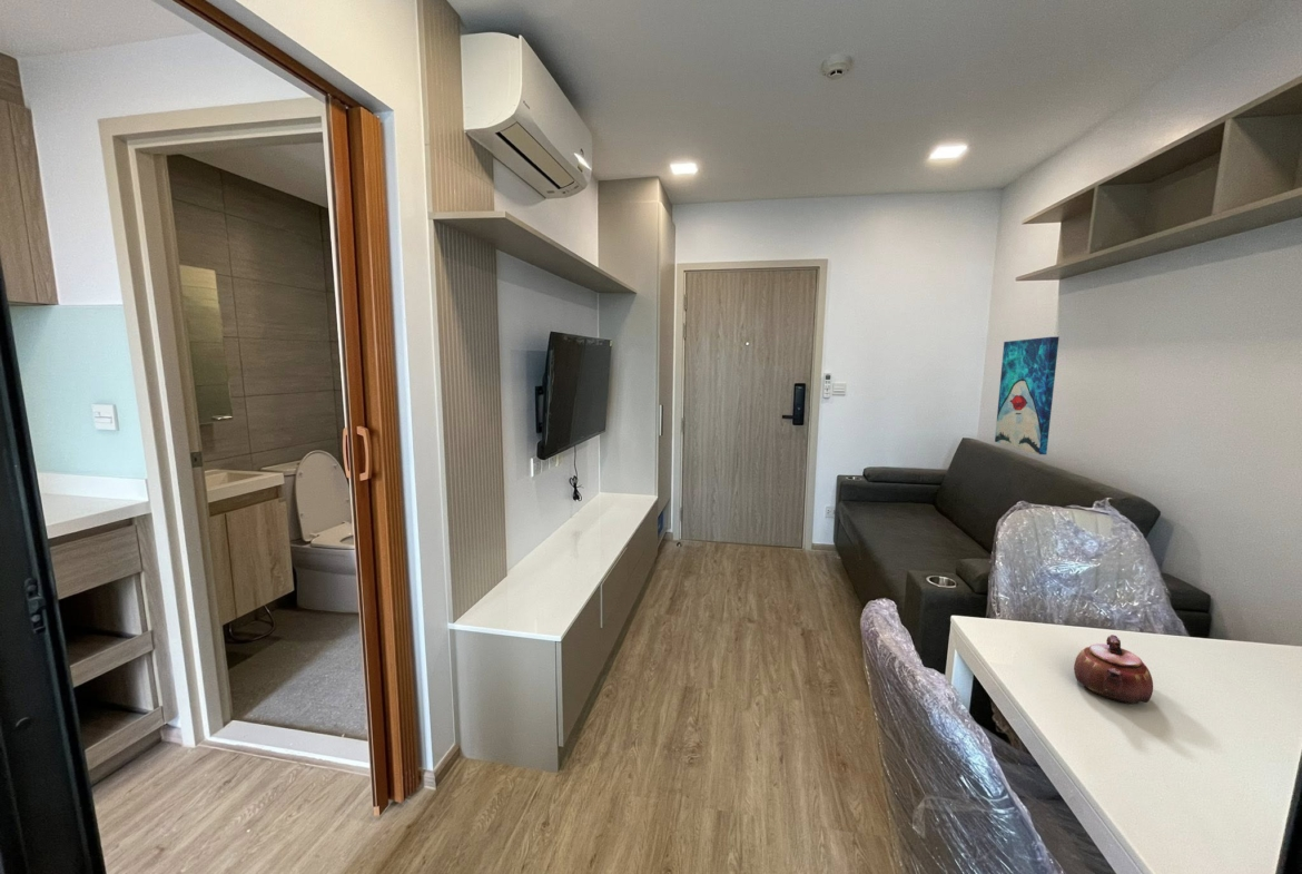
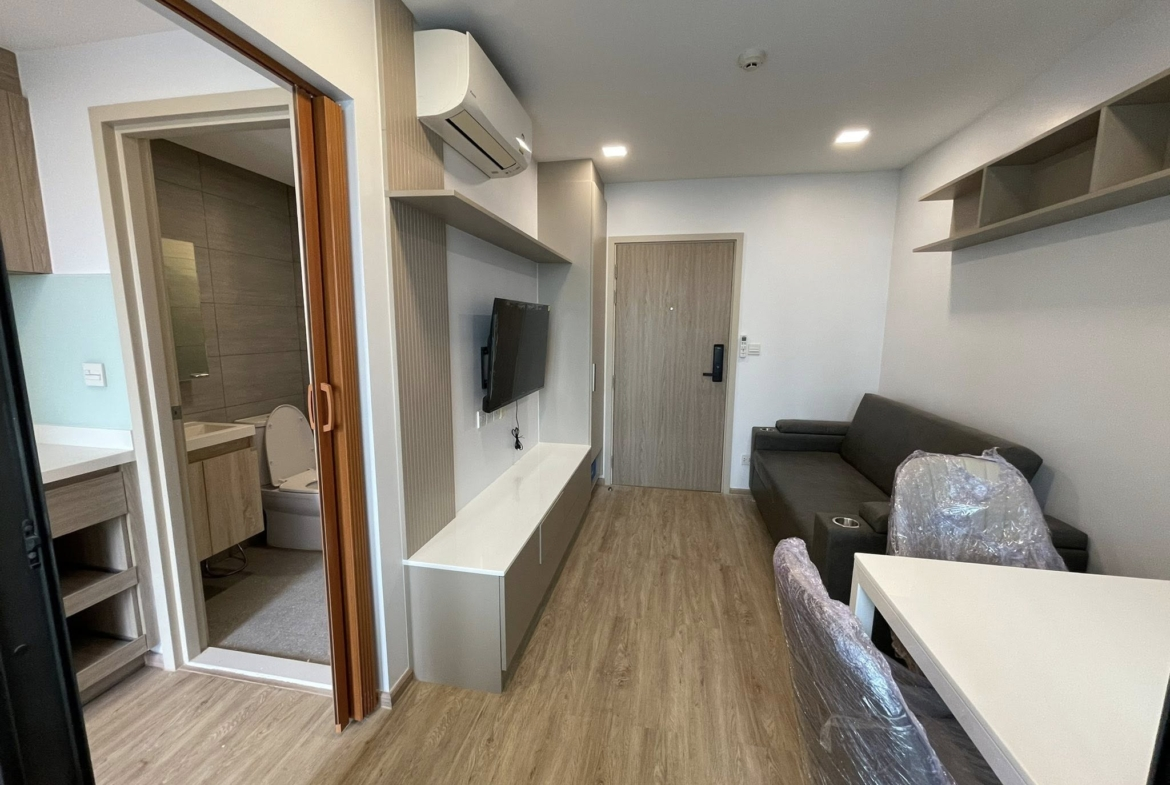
- wall art (1023, 394)
- teapot (1114, 664)
